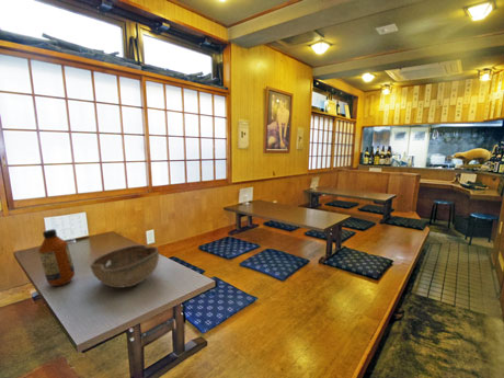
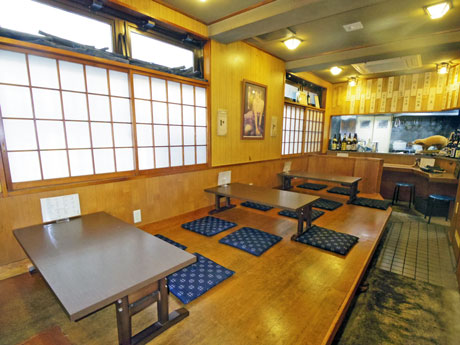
- bottle (56, 256)
- bowl (126, 266)
